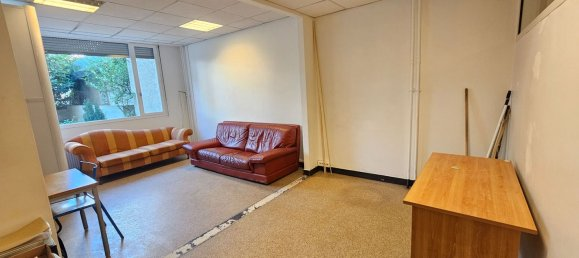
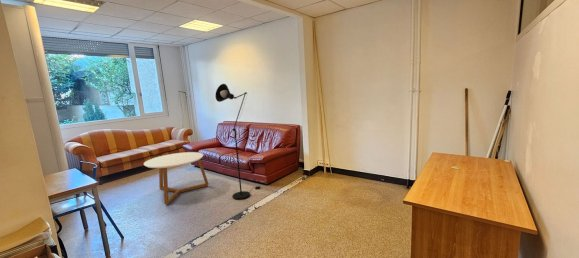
+ coffee table (174, 166)
+ floor lamp (236, 140)
